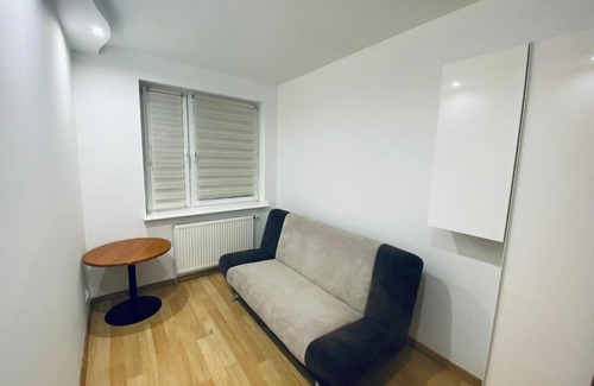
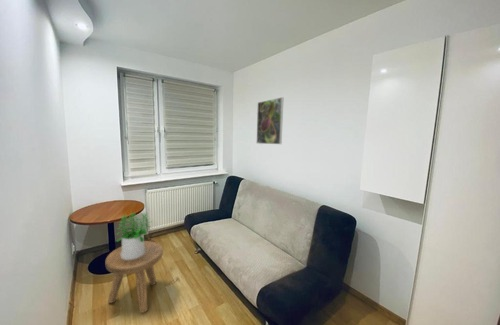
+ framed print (268, 122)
+ potted plant (134, 233)
+ stool (136, 275)
